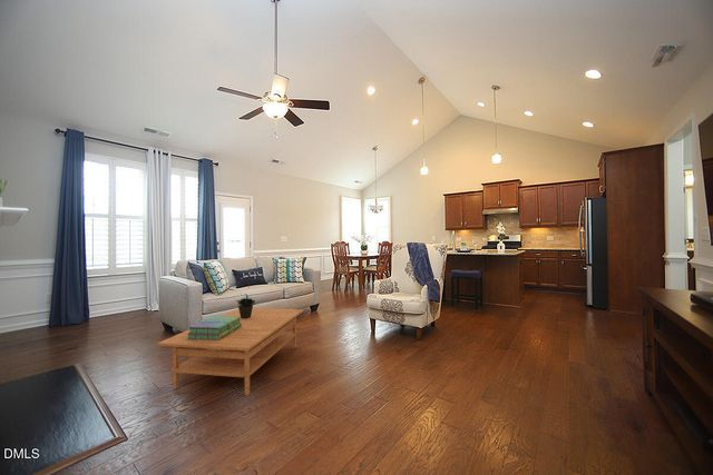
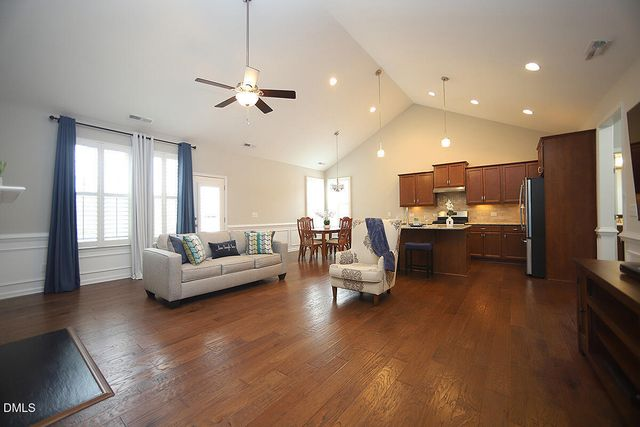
- coffee table (244, 344)
- potted plant (246, 299)
- stack of books (215, 326)
